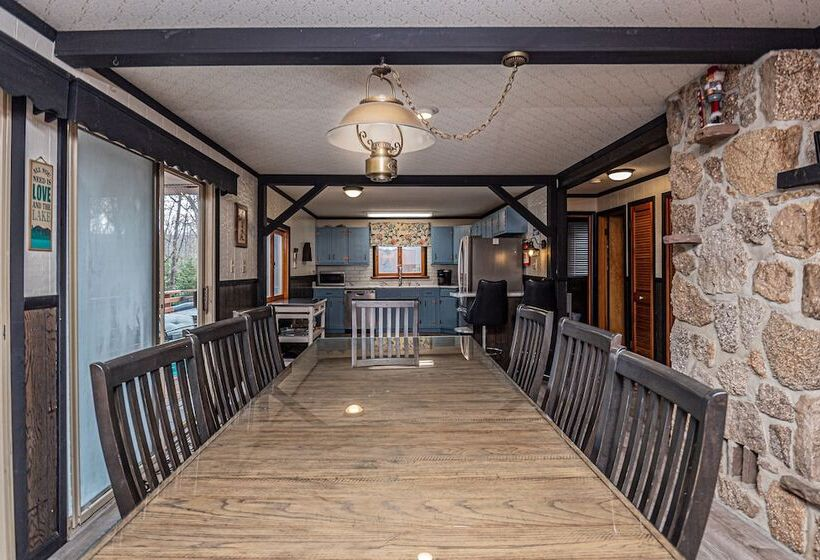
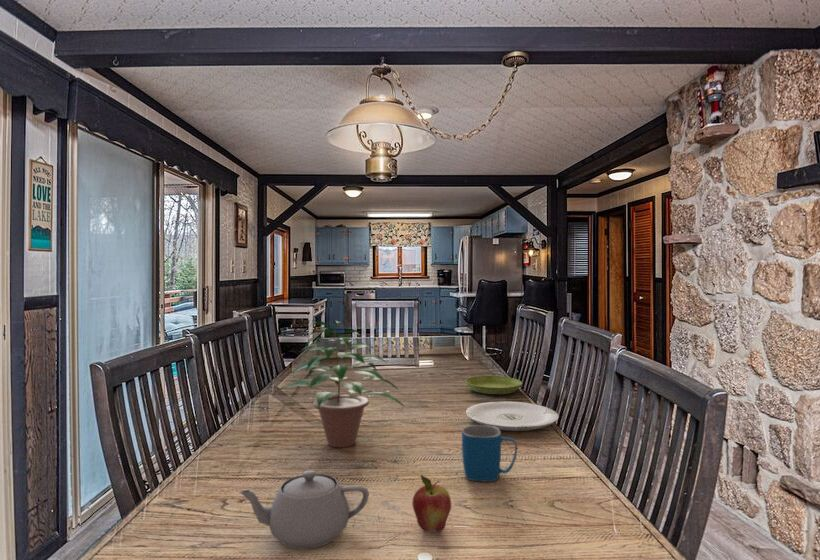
+ plate (511, 416)
+ saucer (493, 385)
+ teapot (305, 503)
+ fruit (432, 500)
+ mug (489, 452)
+ potted plant (342, 379)
